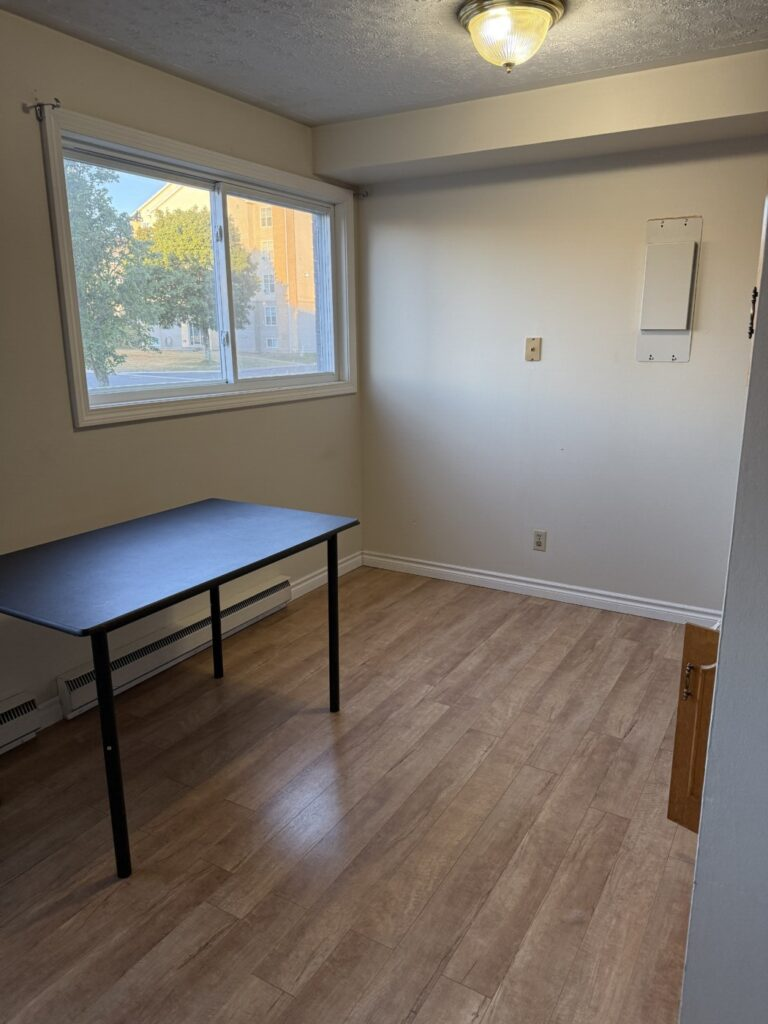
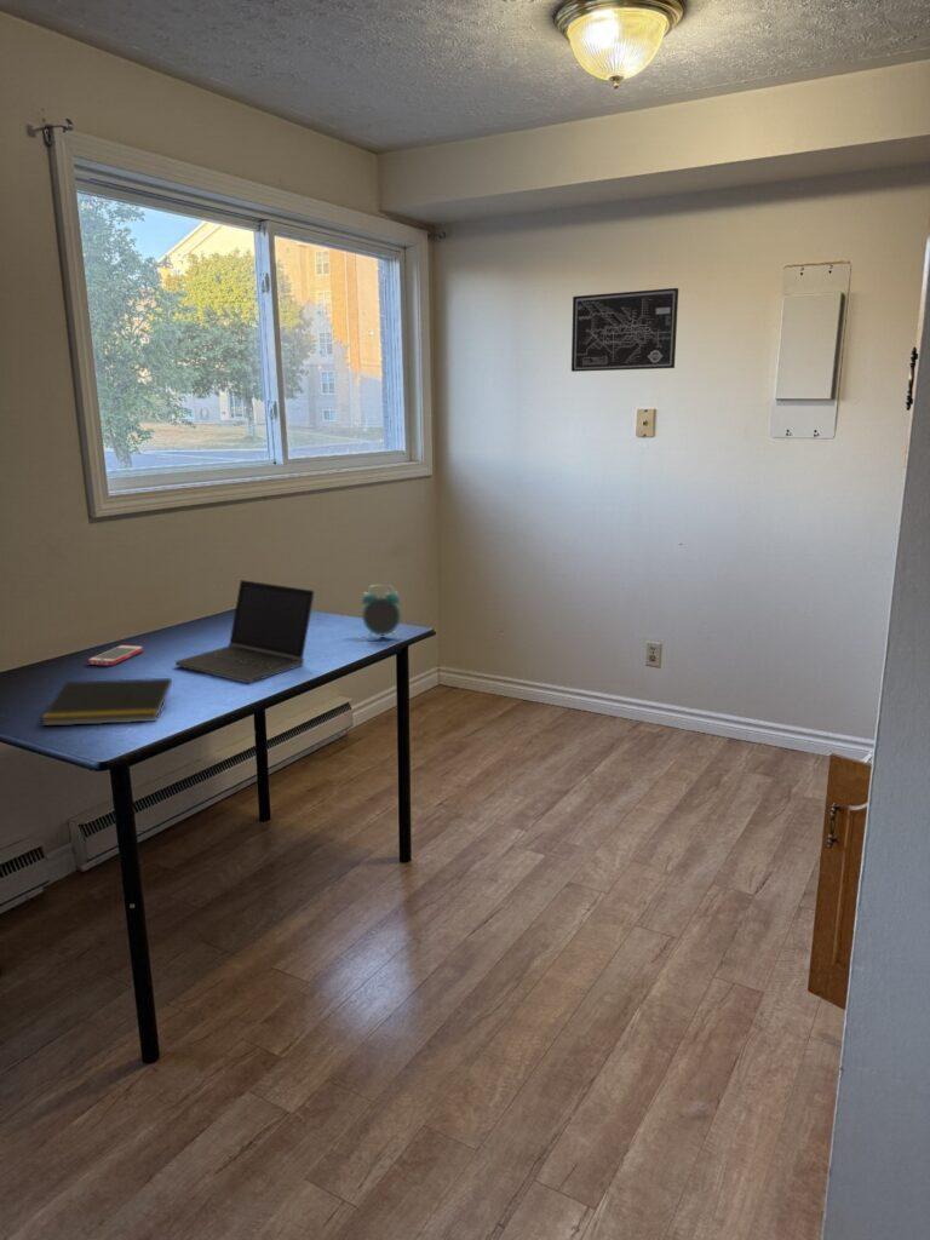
+ notepad (109, 700)
+ laptop computer (245, 627)
+ smartphone (116, 654)
+ alarm clock (380, 612)
+ wall art (622, 331)
